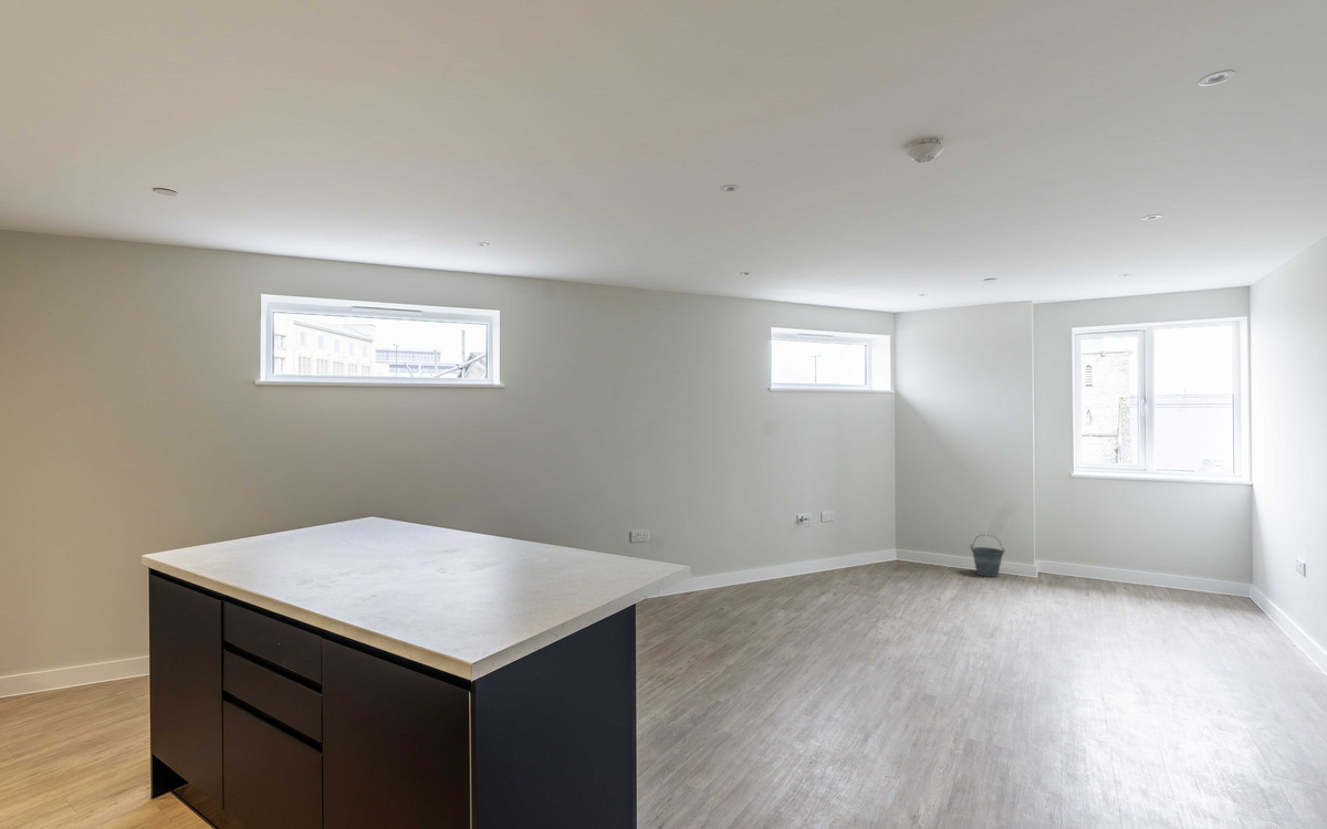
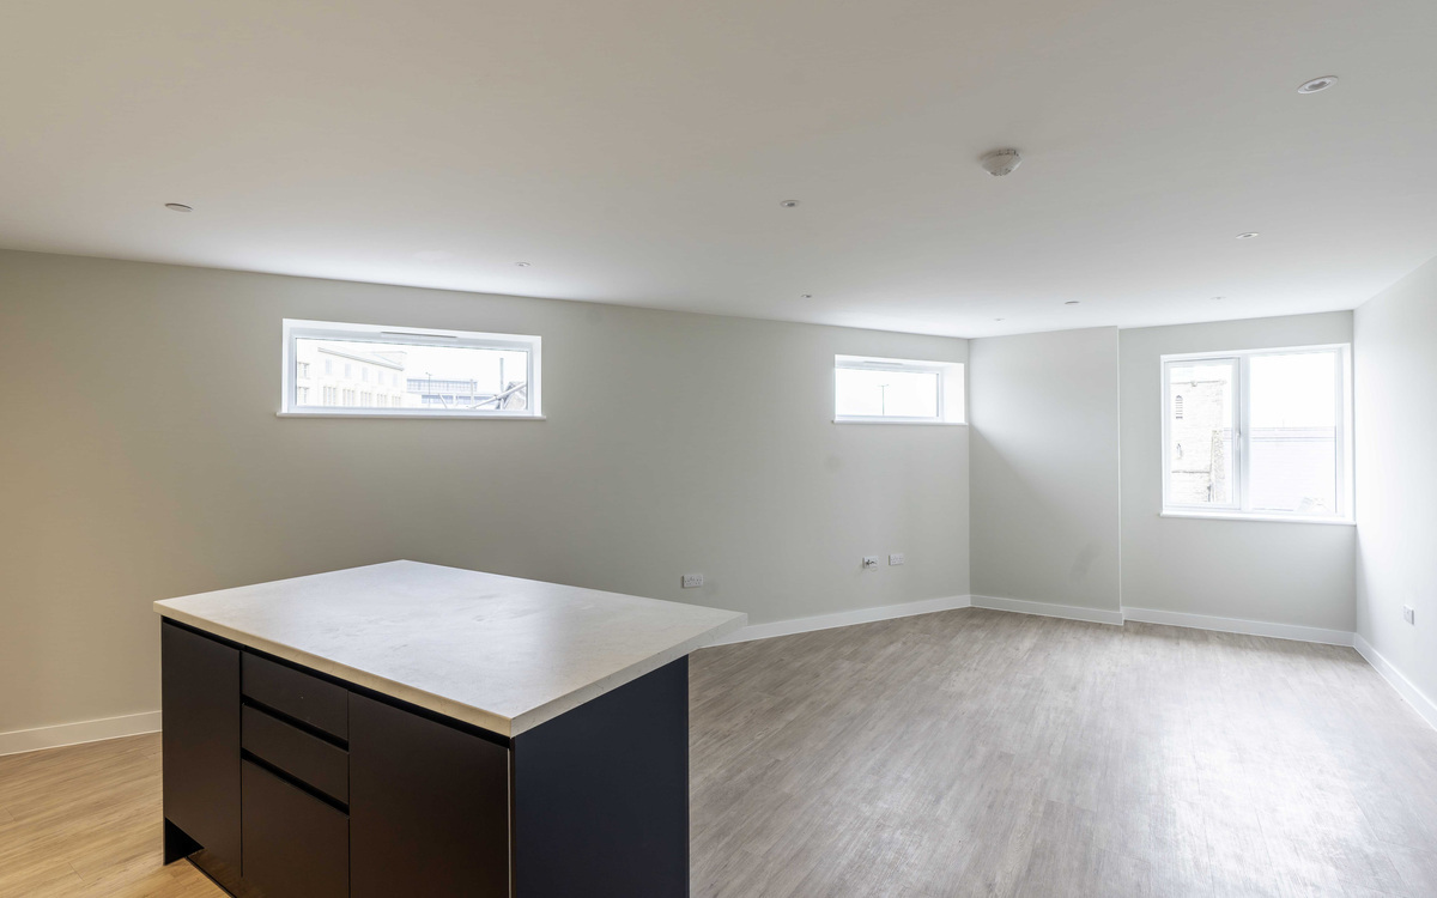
- bucket (986, 554)
